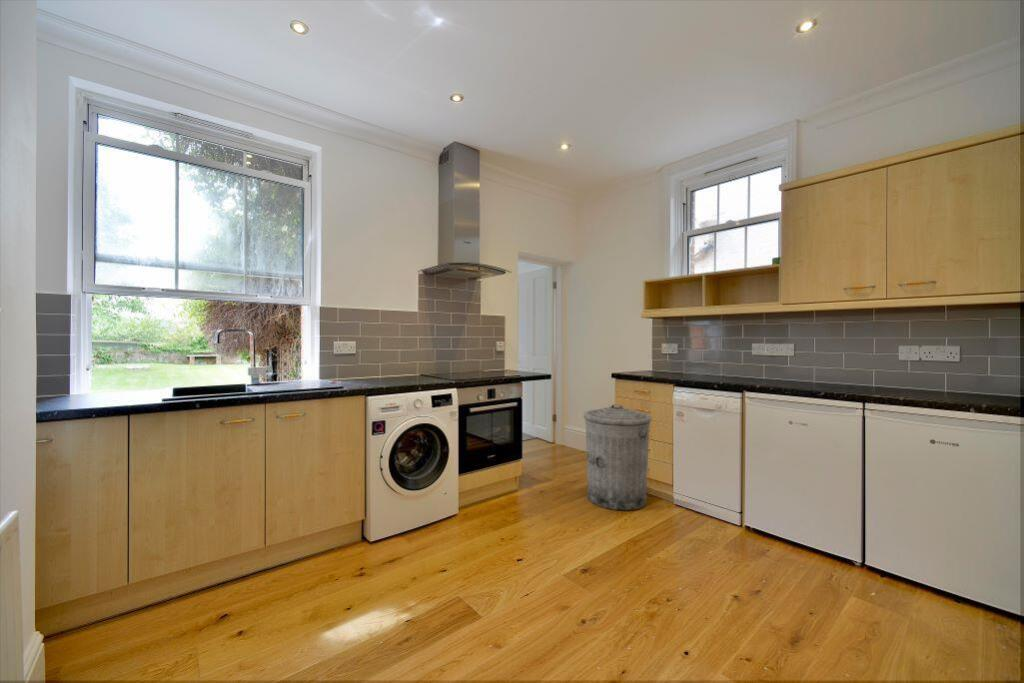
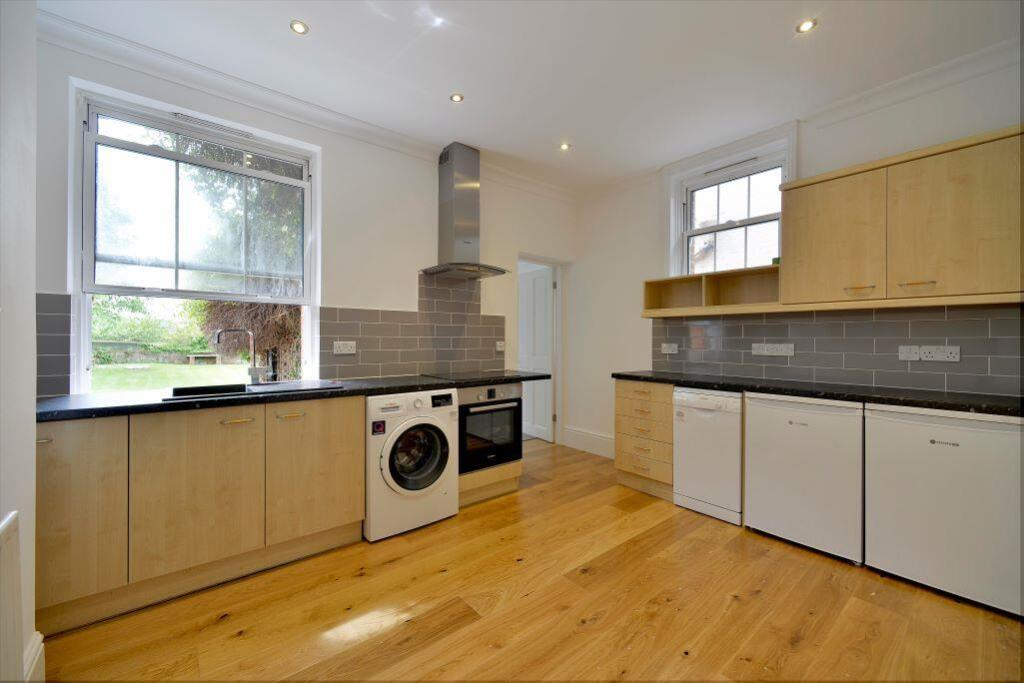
- trash can (616, 451)
